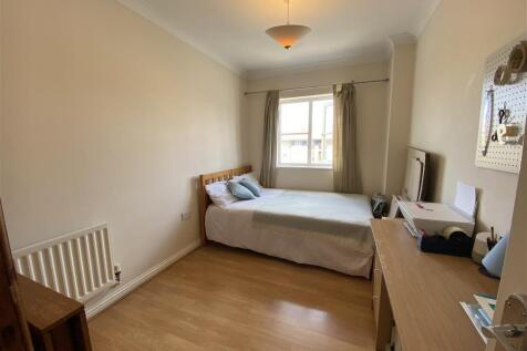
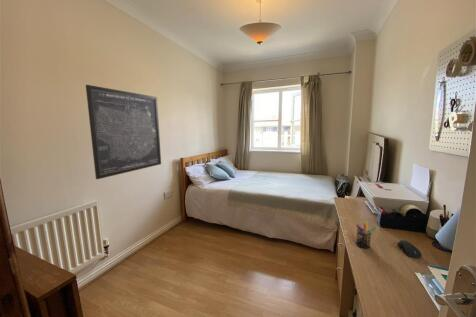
+ pen holder (365, 233)
+ wall art (130, 132)
+ computer mouse (409, 248)
